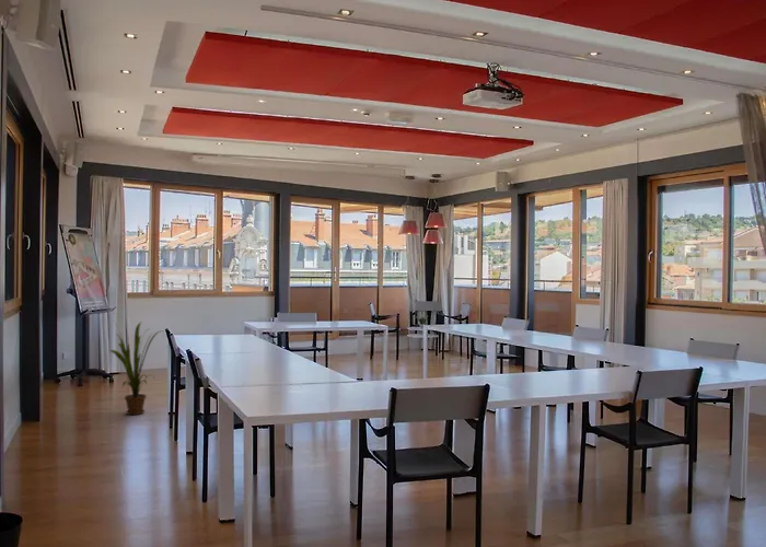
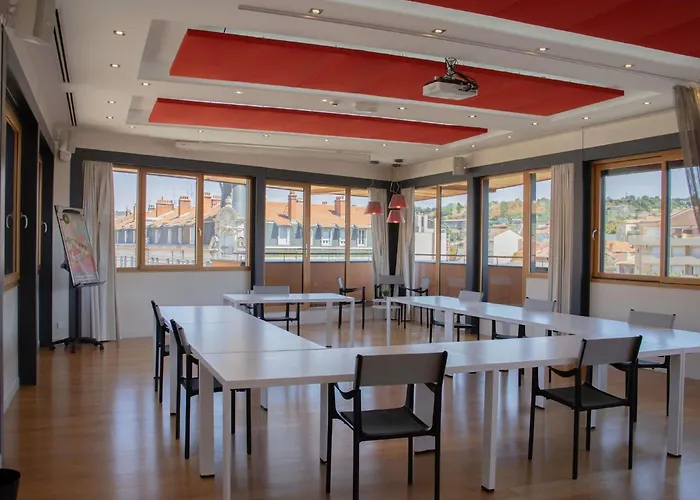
- house plant (138, 366)
